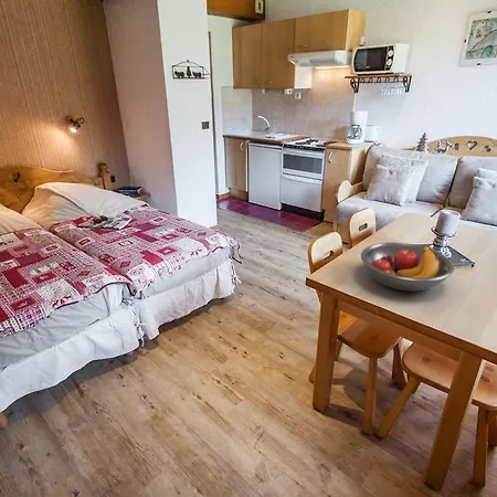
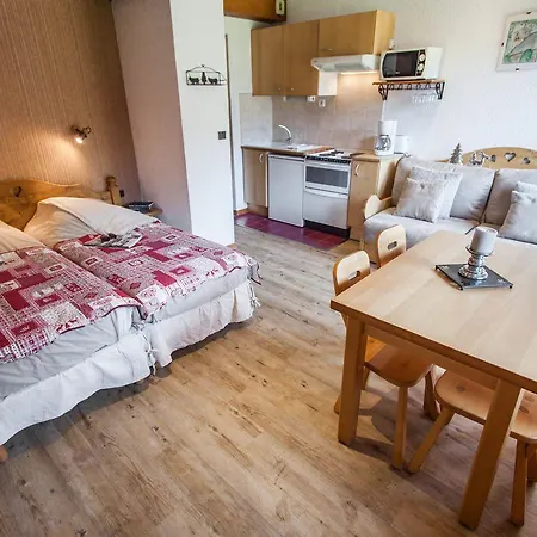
- fruit bowl (404, 266)
